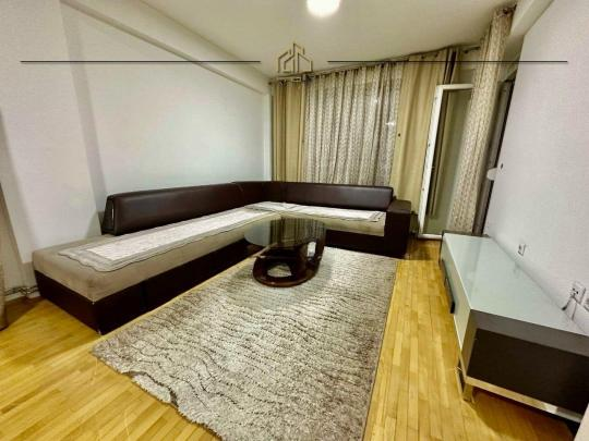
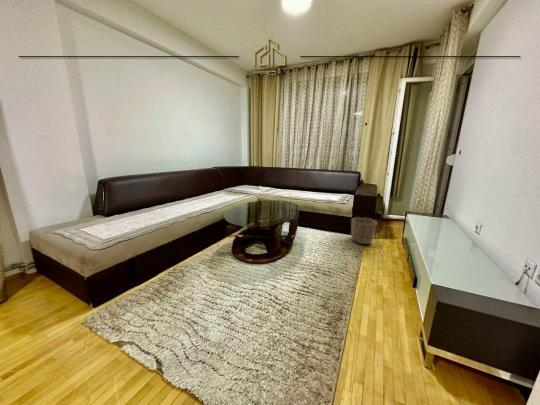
+ waste basket (362, 230)
